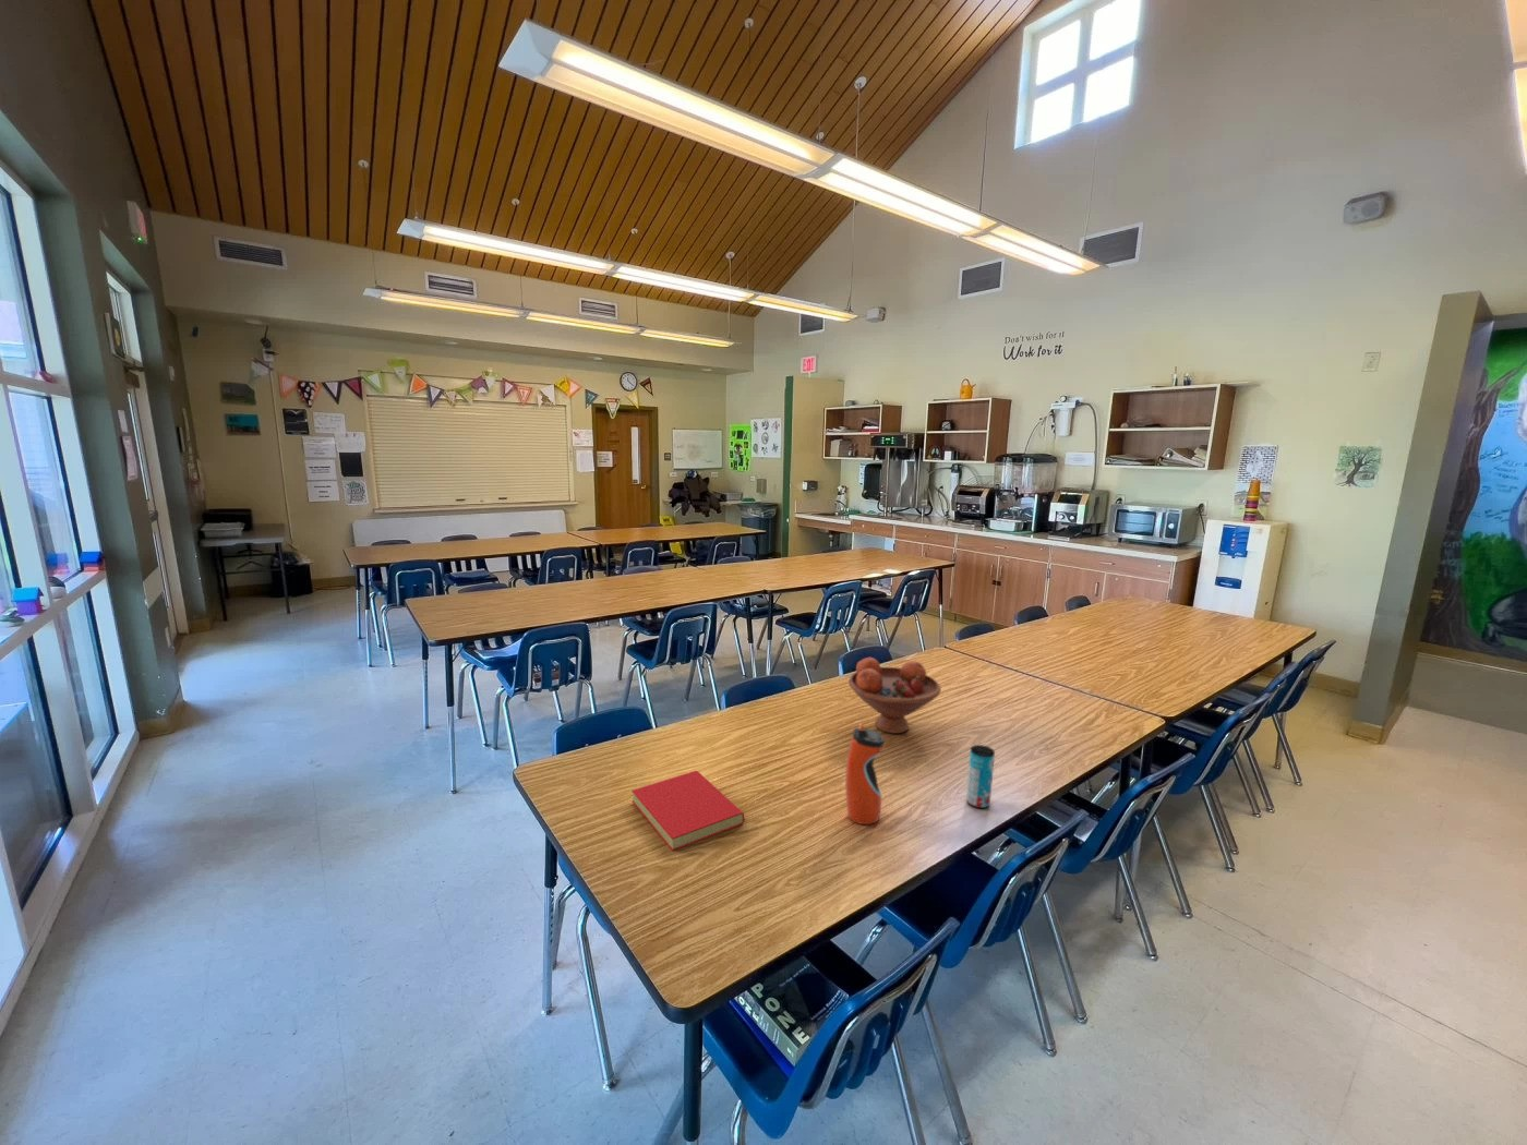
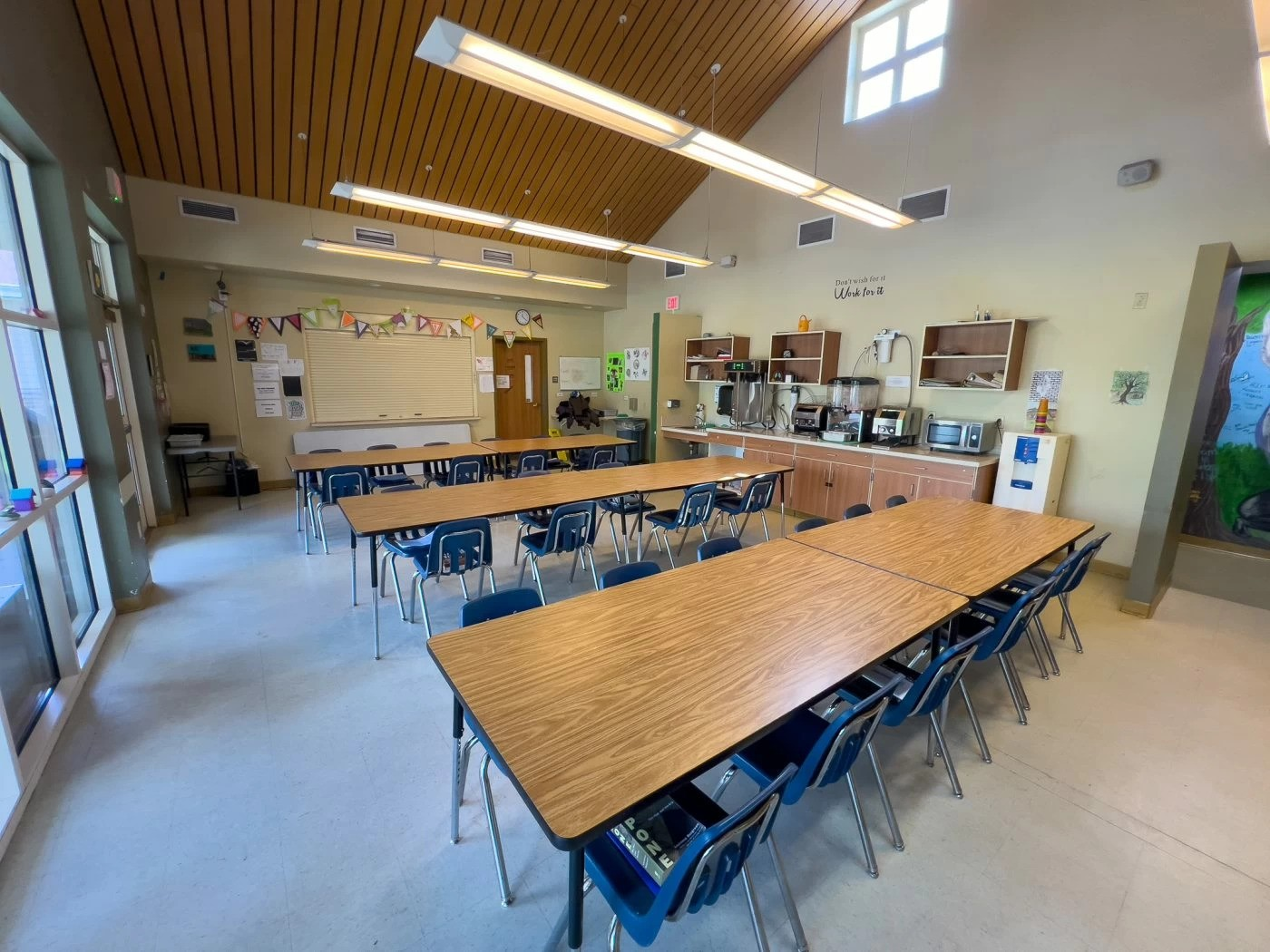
- fruit bowl (893, 695)
- water bottle (863, 771)
- beverage can (980, 777)
- book (687, 806)
